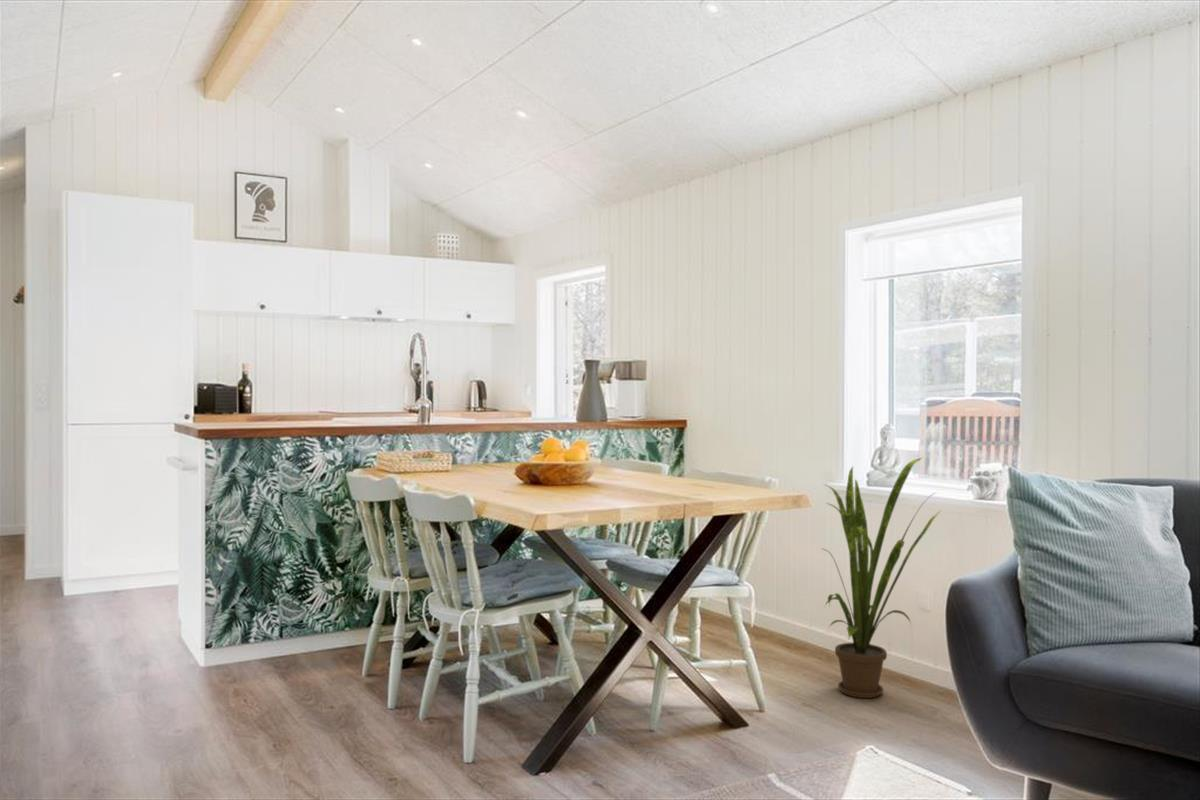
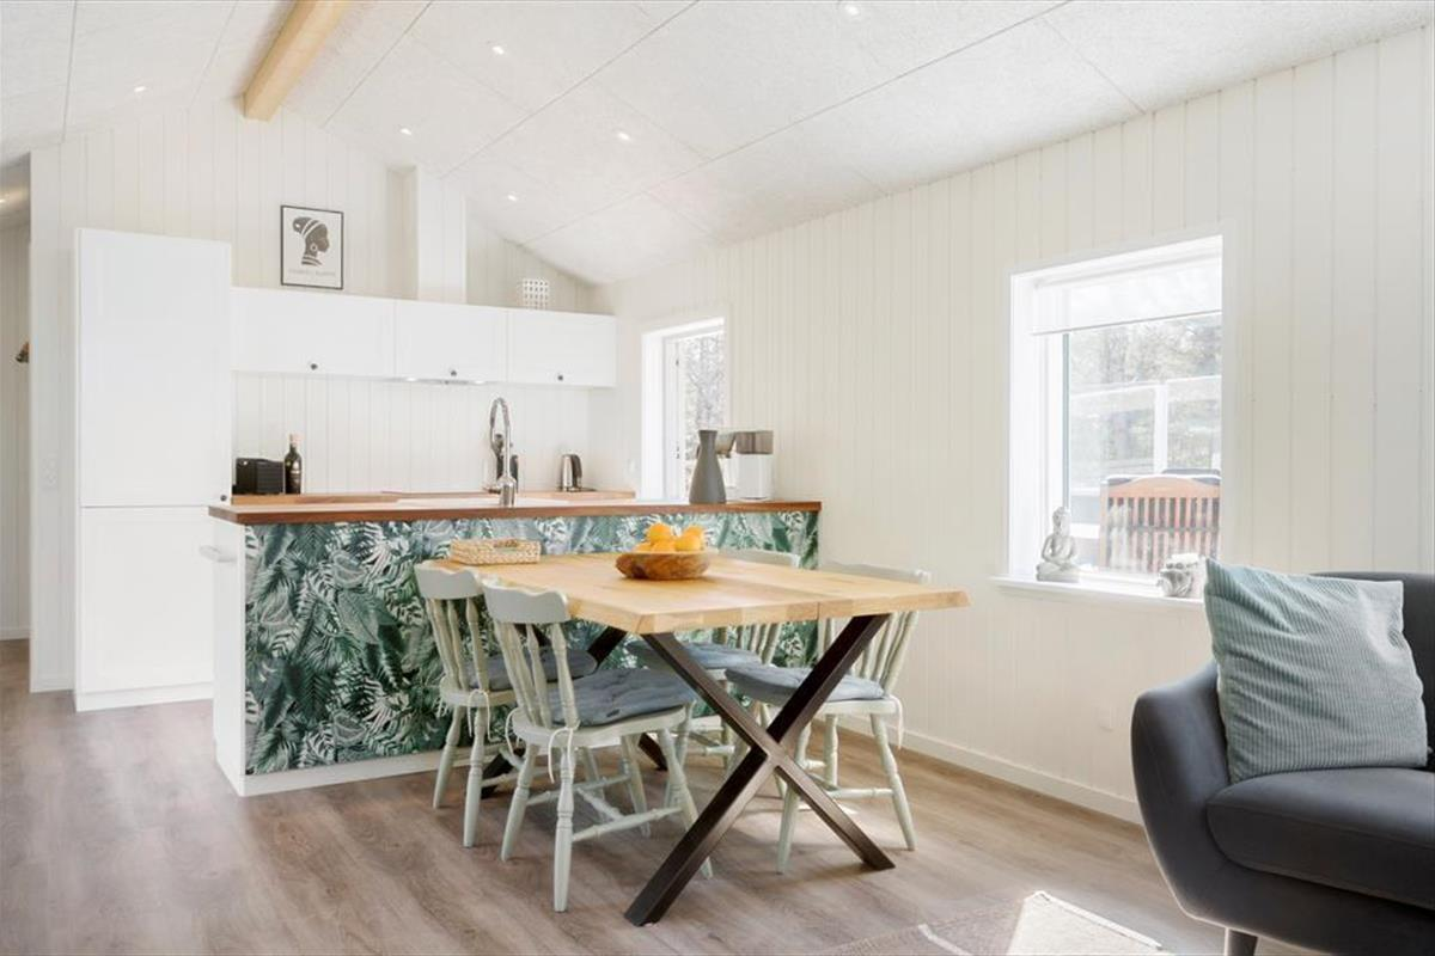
- house plant (866, 574)
